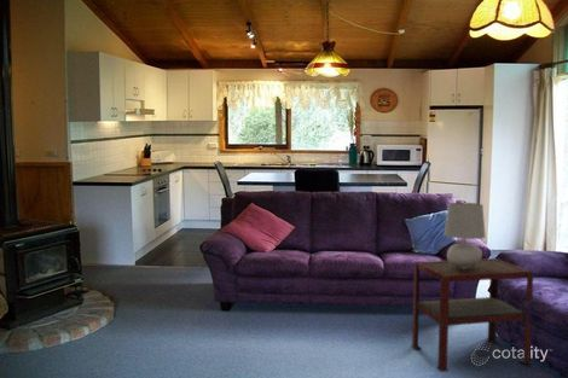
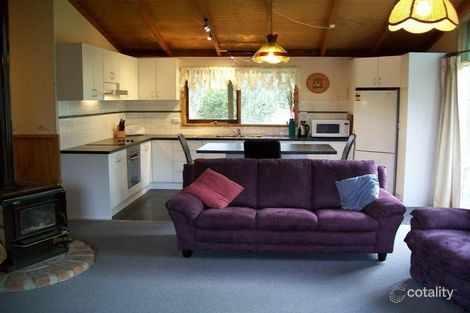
- table lamp (464, 234)
- side table (470, 310)
